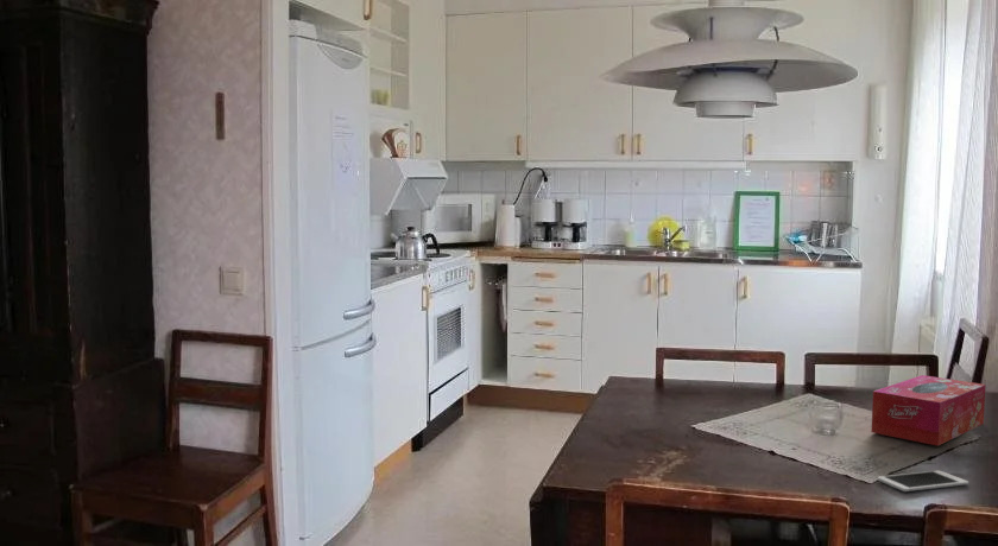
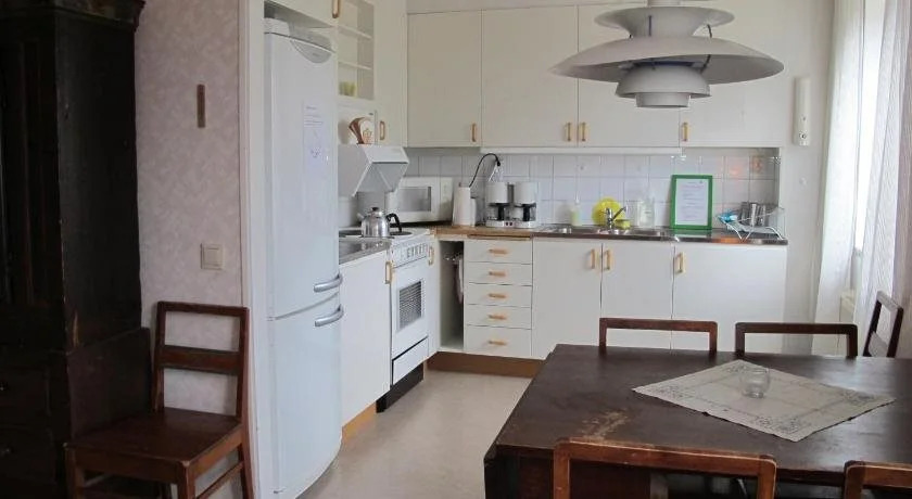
- cell phone (922, 481)
- tissue box (929, 407)
